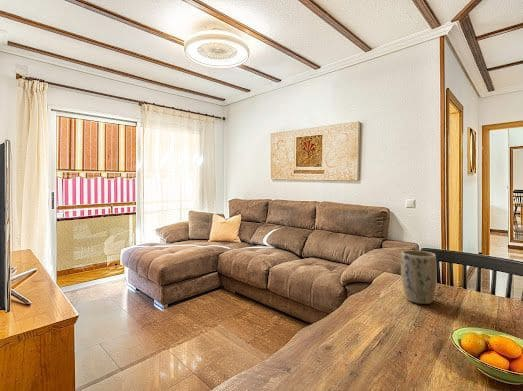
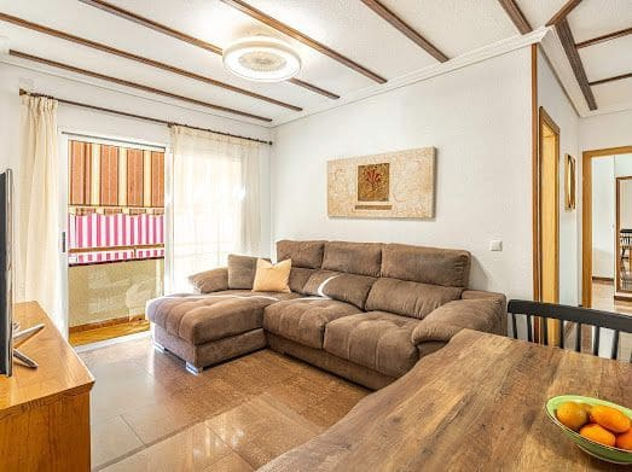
- plant pot (418, 276)
